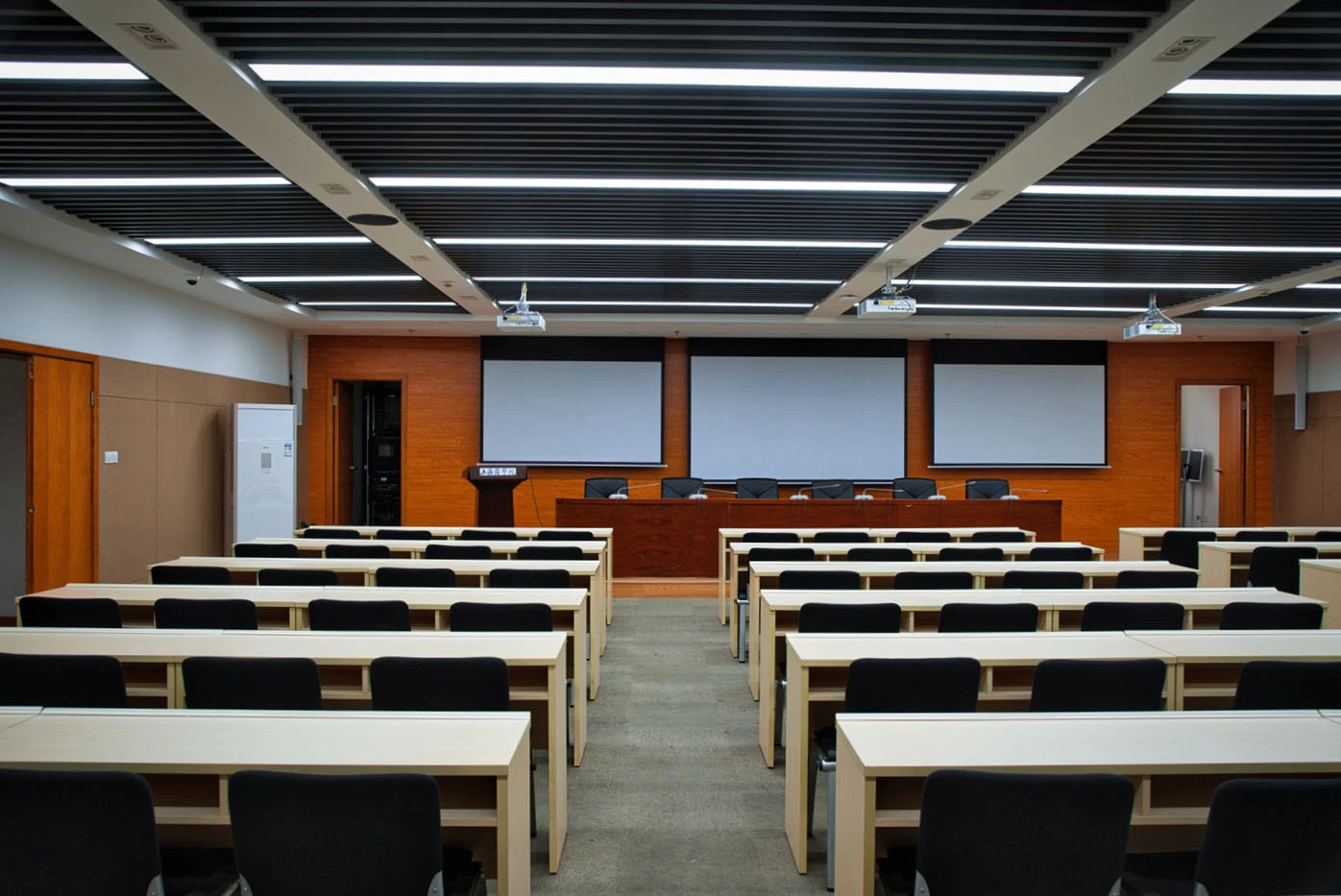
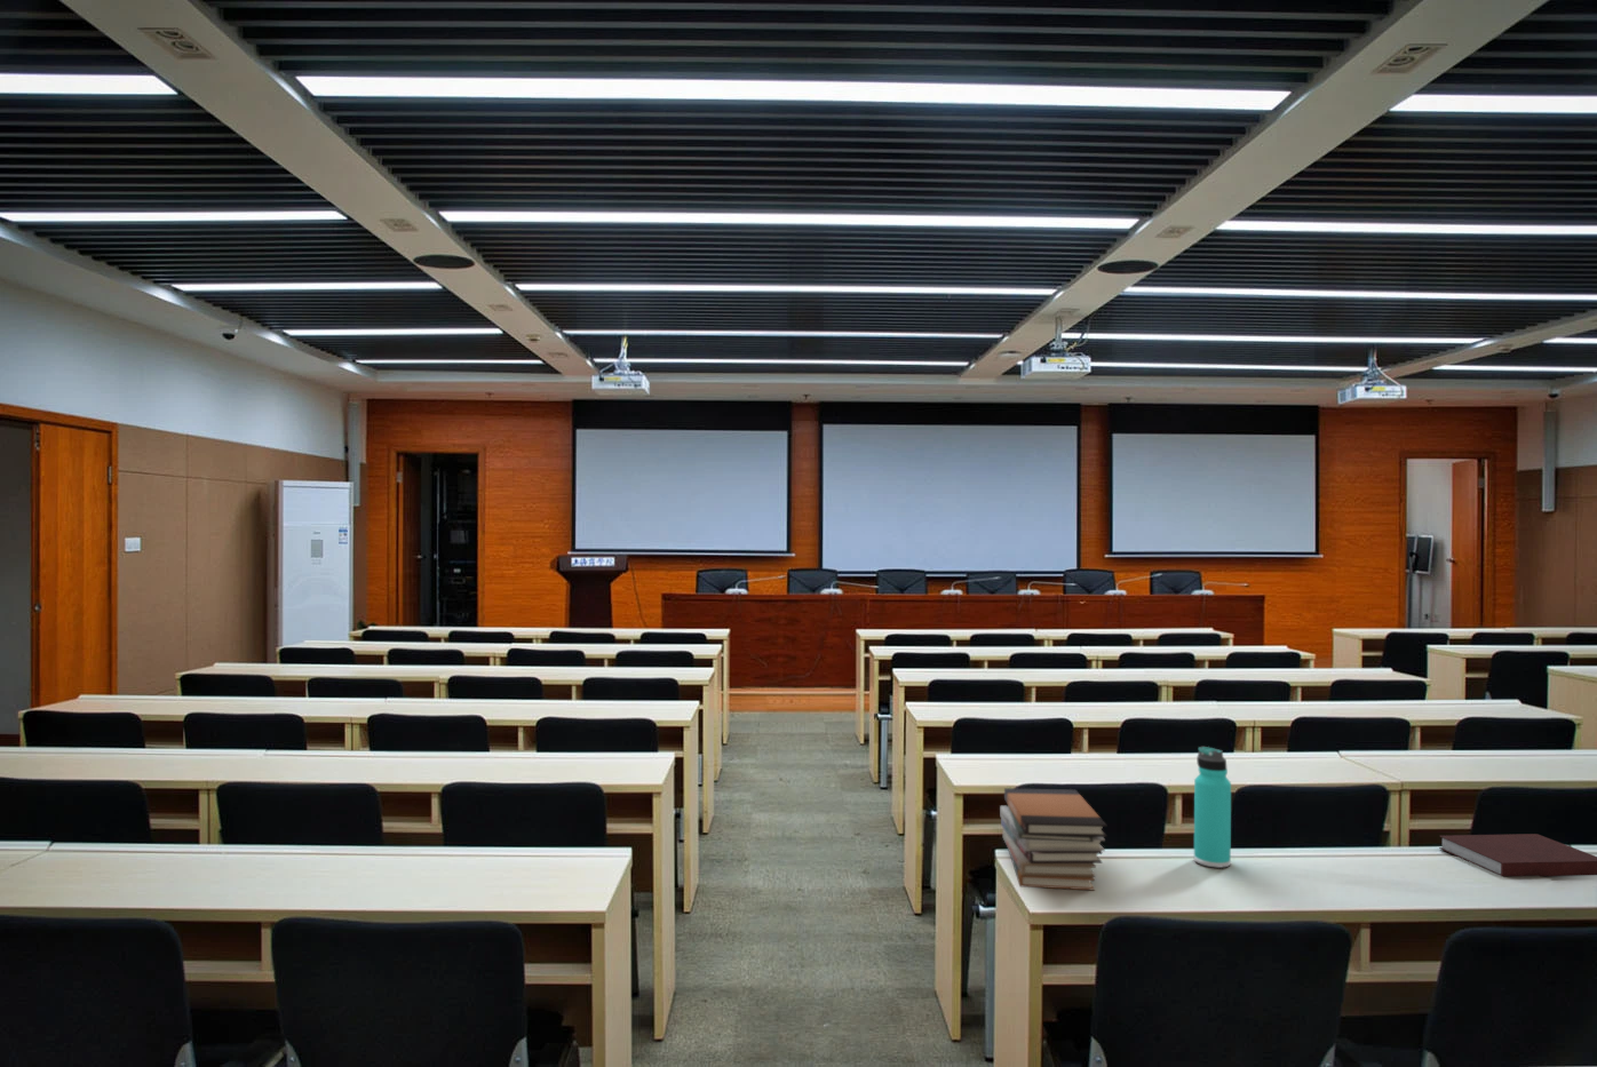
+ thermos bottle (1211, 805)
+ notebook (1521, 854)
+ book stack (1049, 835)
